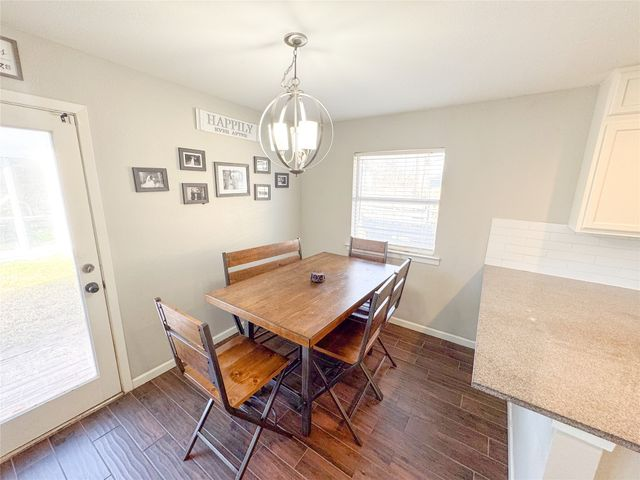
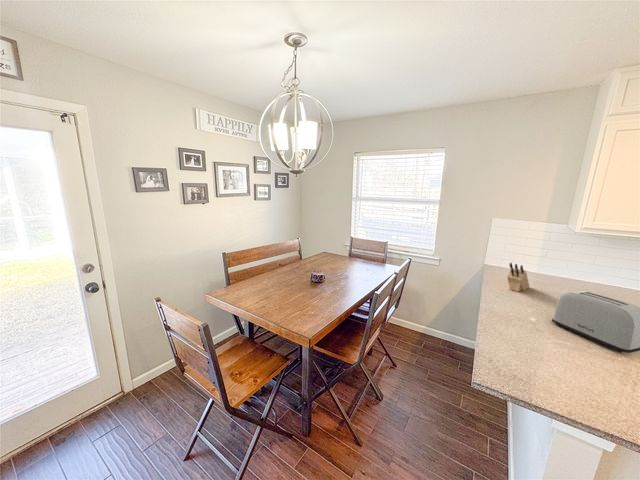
+ knife block (518, 275)
+ toaster (596, 316)
